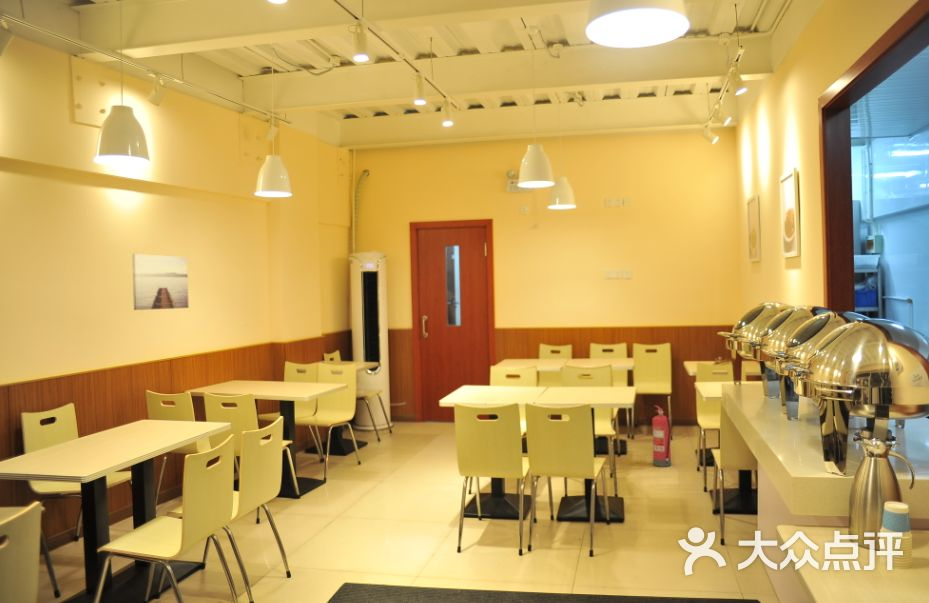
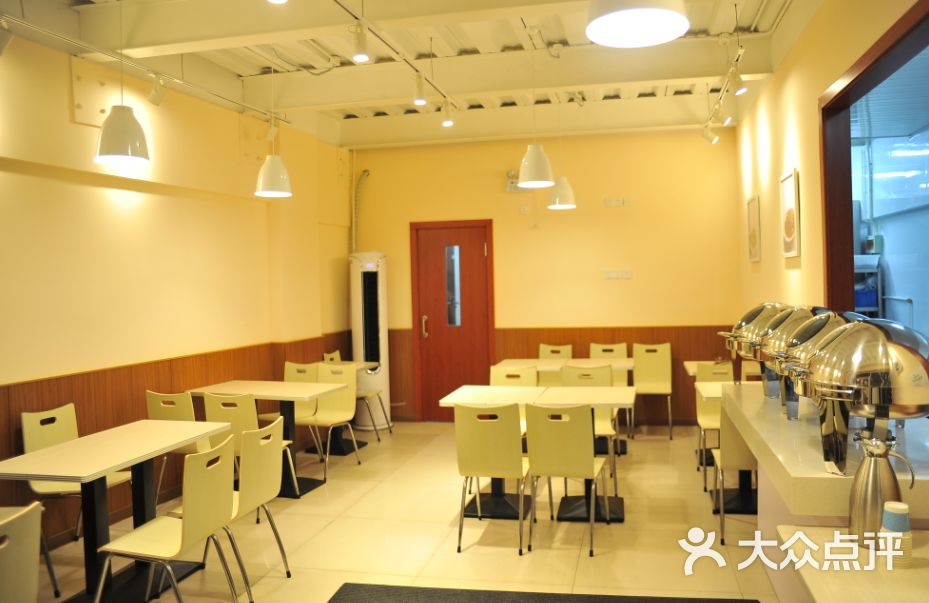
- fire extinguisher (662, 436)
- wall art (161, 282)
